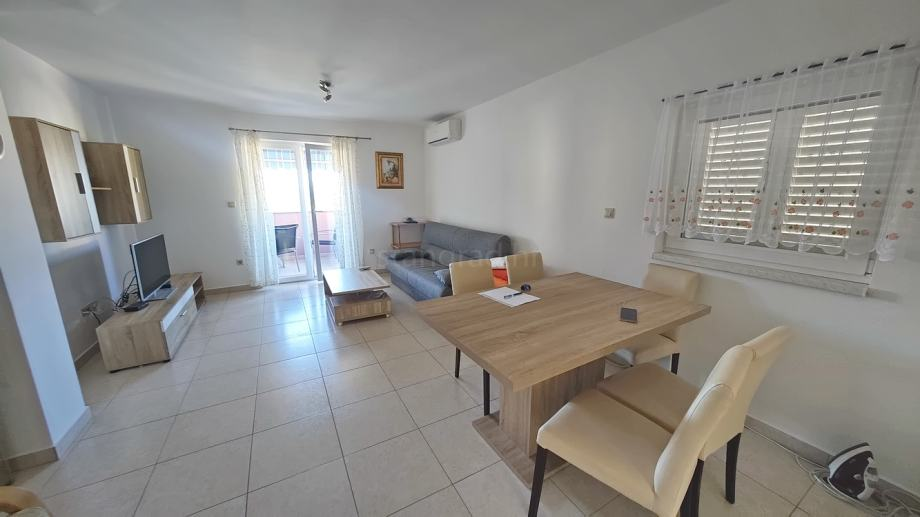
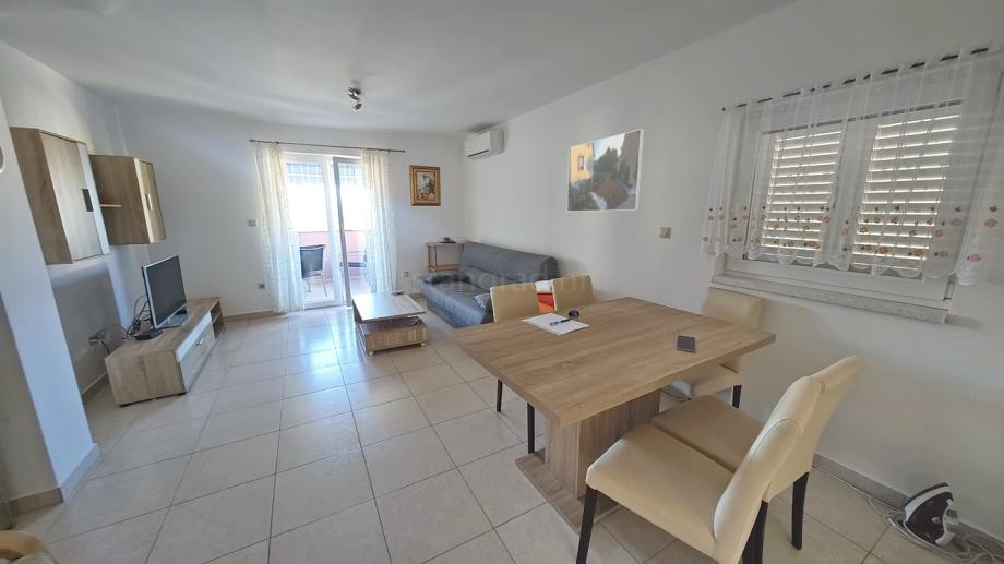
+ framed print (600, 176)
